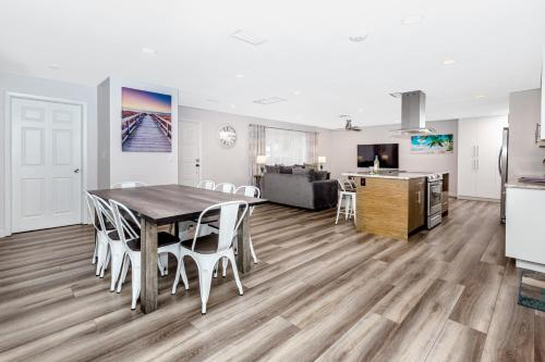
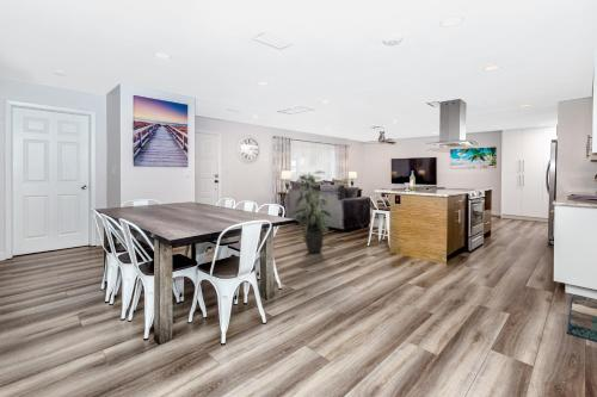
+ indoor plant (314, 211)
